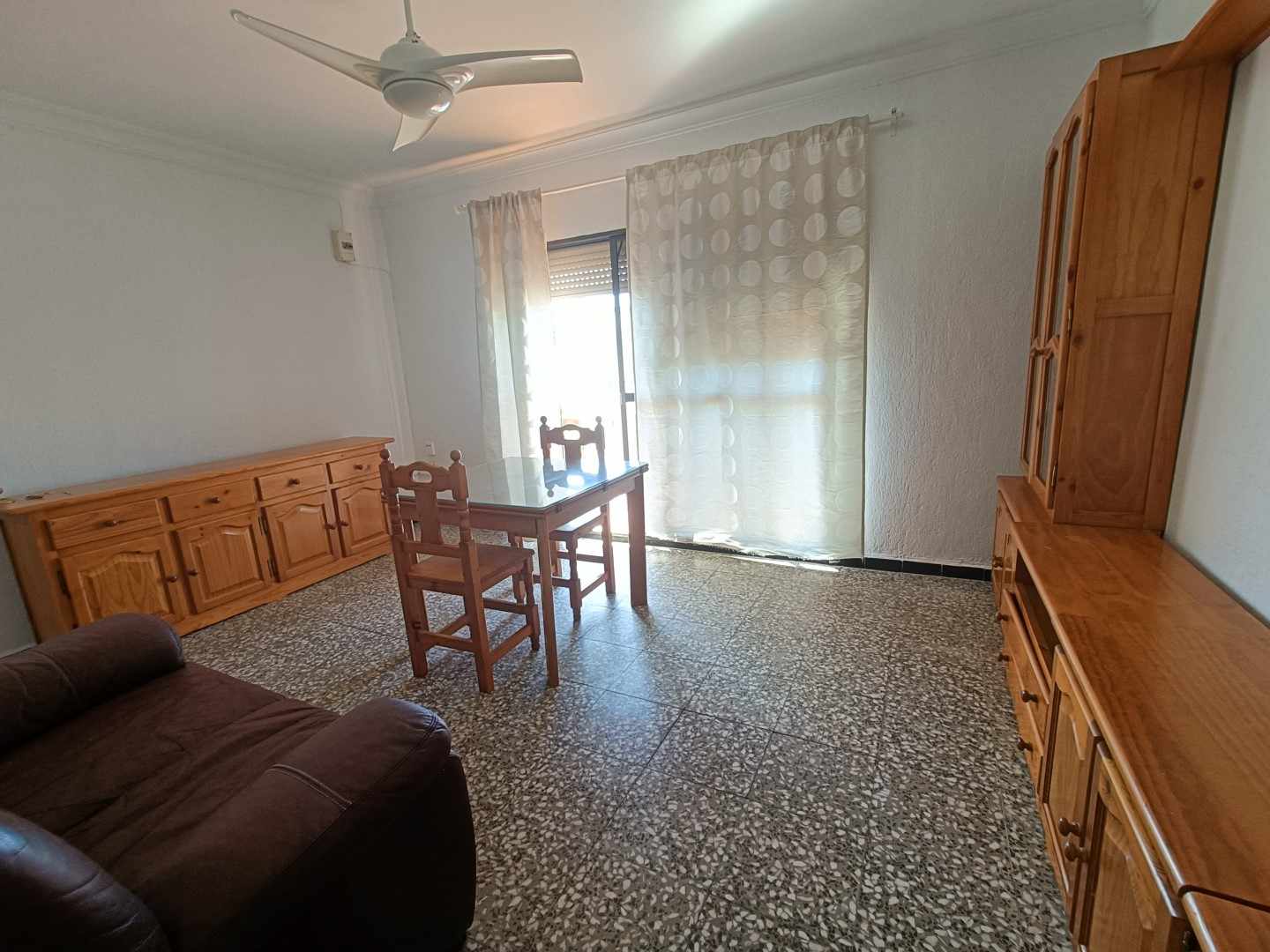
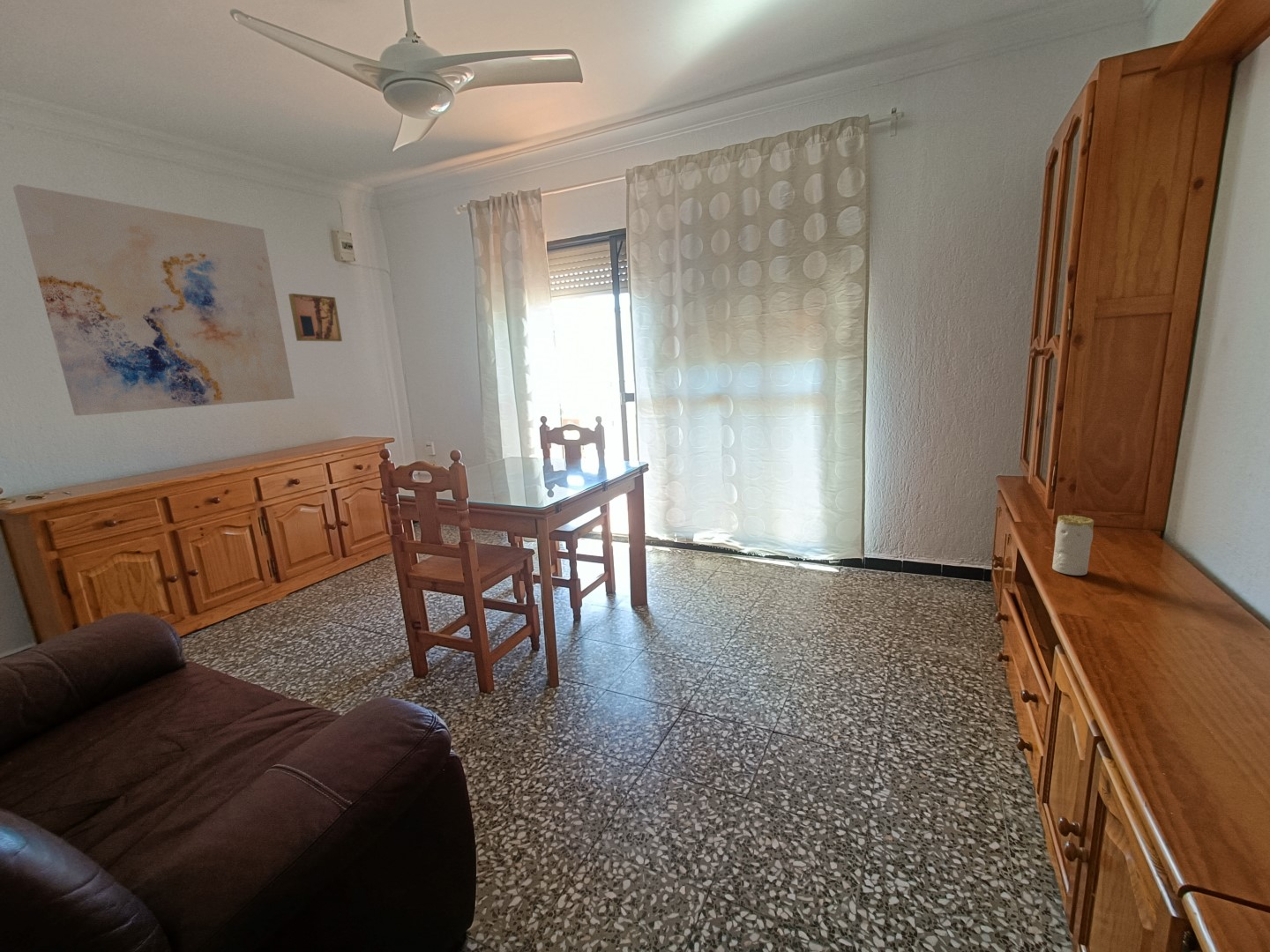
+ wall art (316, 318)
+ candle (1072, 545)
+ wall art (179, 312)
